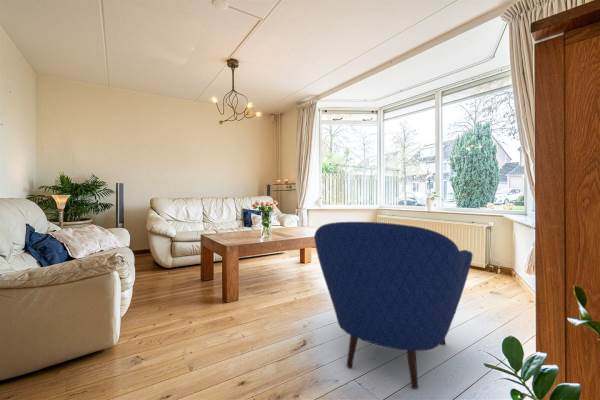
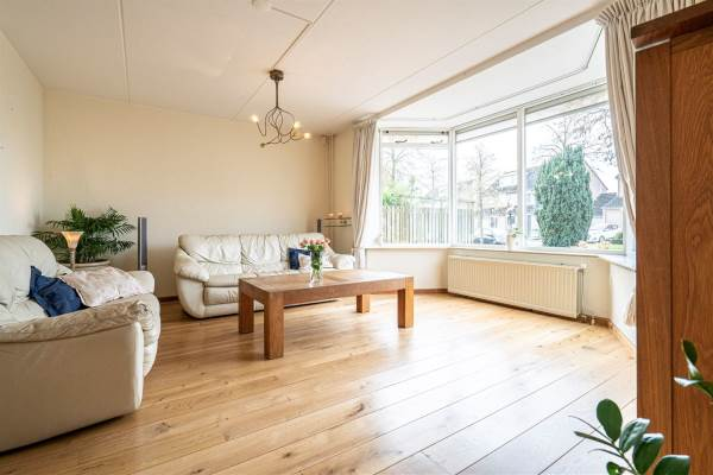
- armchair (388, 288)
